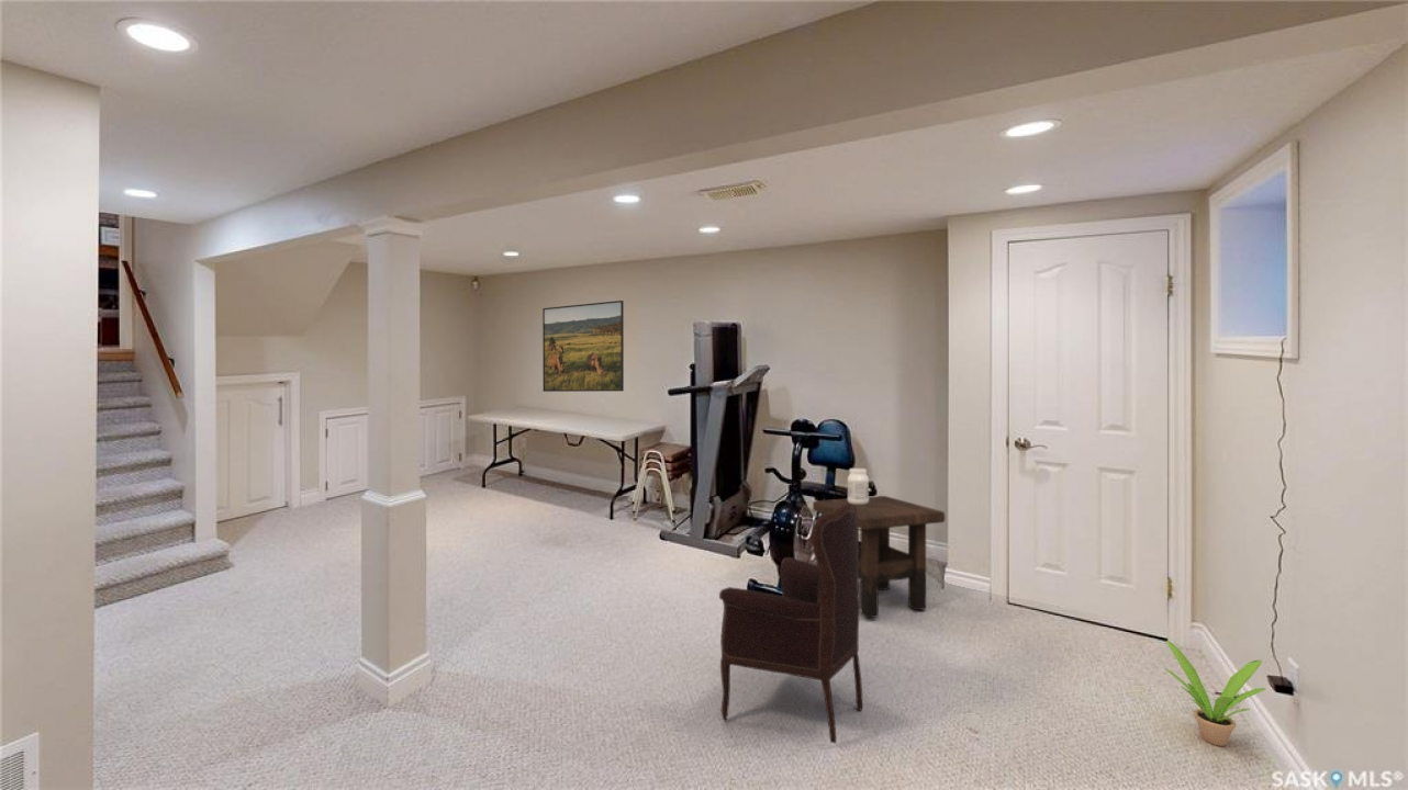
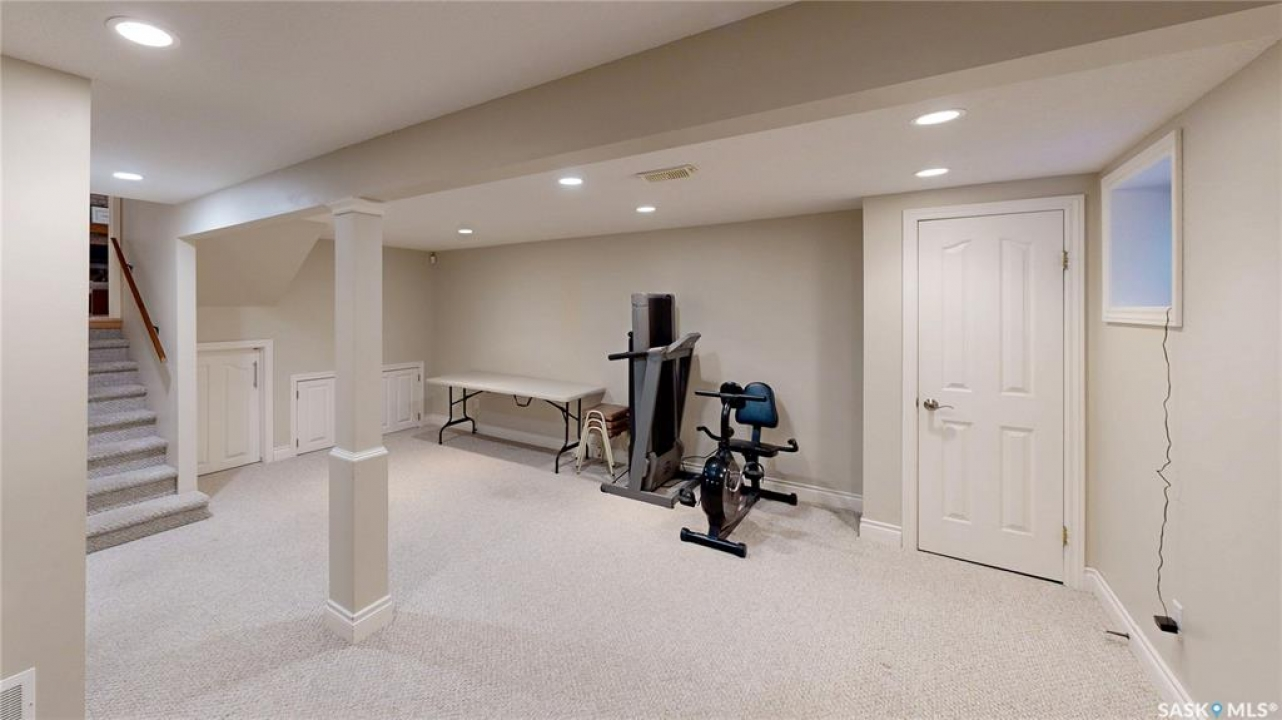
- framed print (581, 348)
- potted plant (1217, 701)
- side table (875, 553)
- armchair (800, 602)
- protein powder (858, 485)
